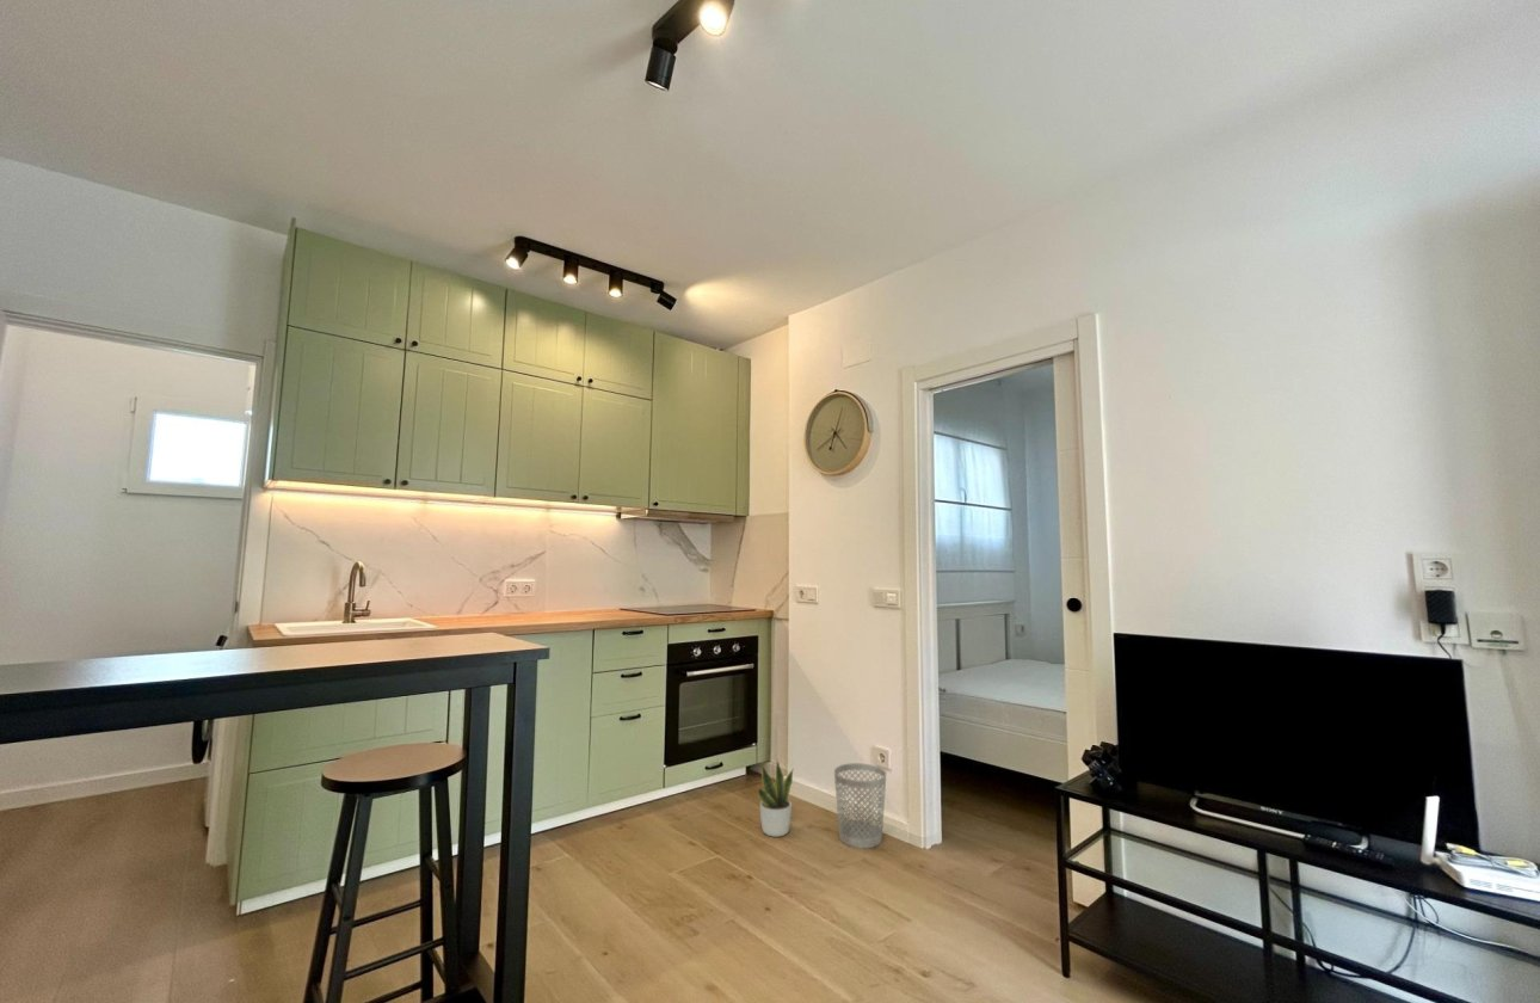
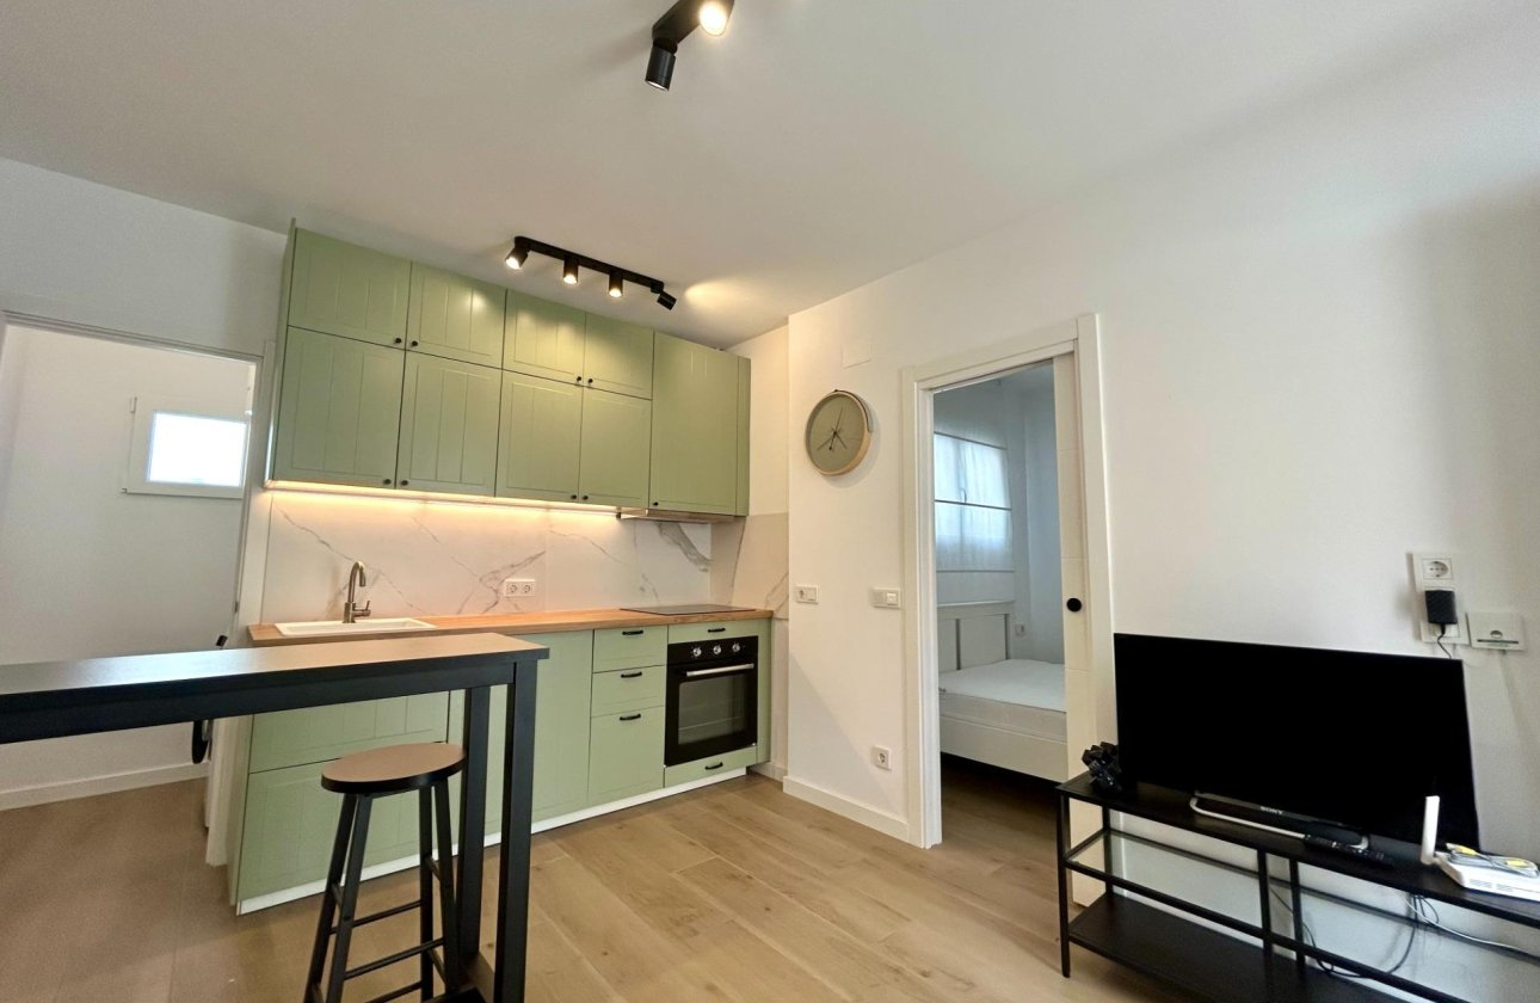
- potted plant (776, 793)
- wastebasket (860, 805)
